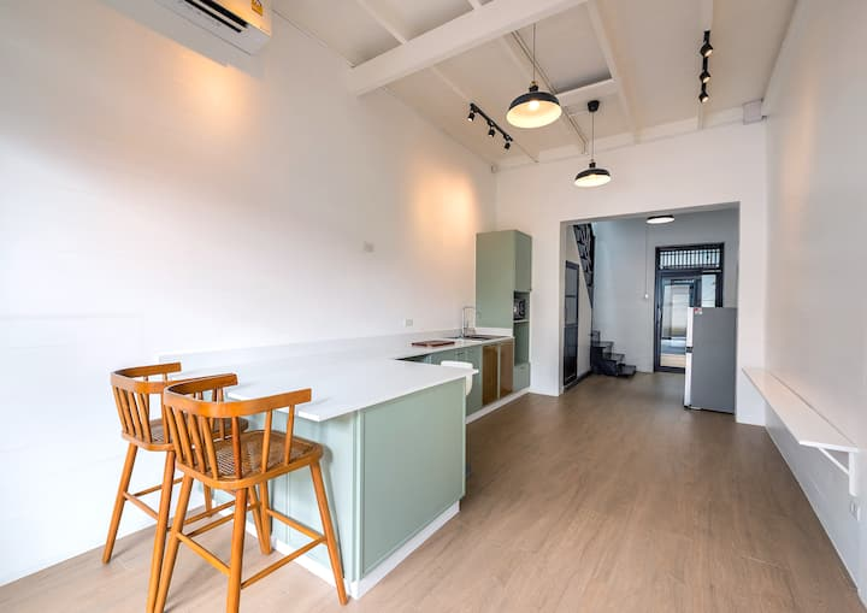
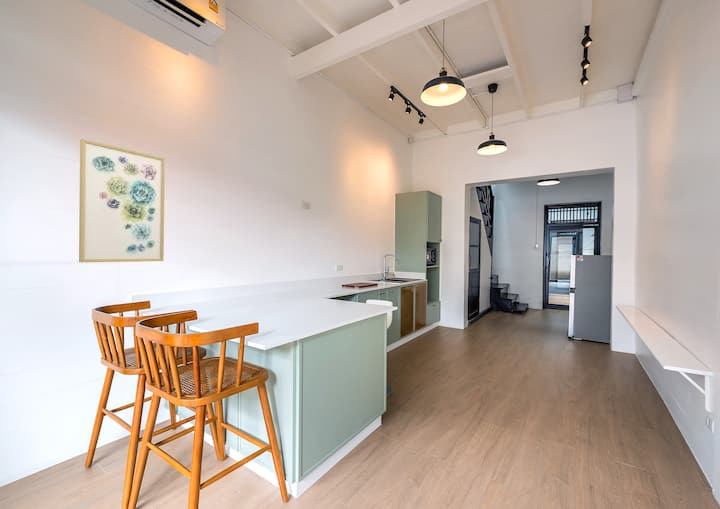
+ wall art (125, 205)
